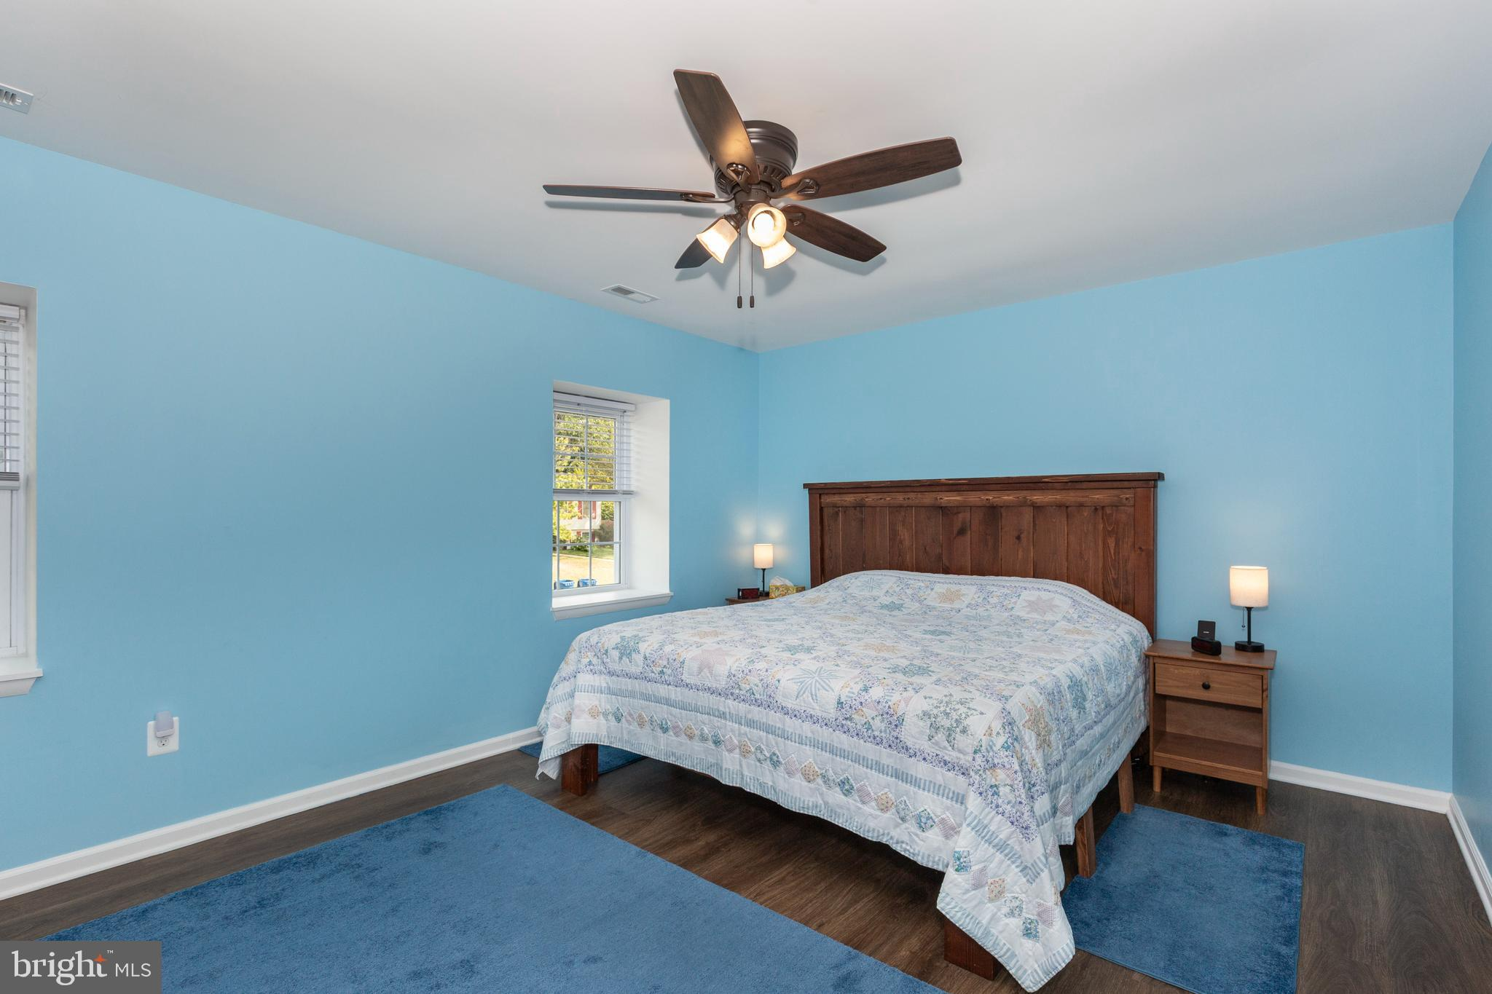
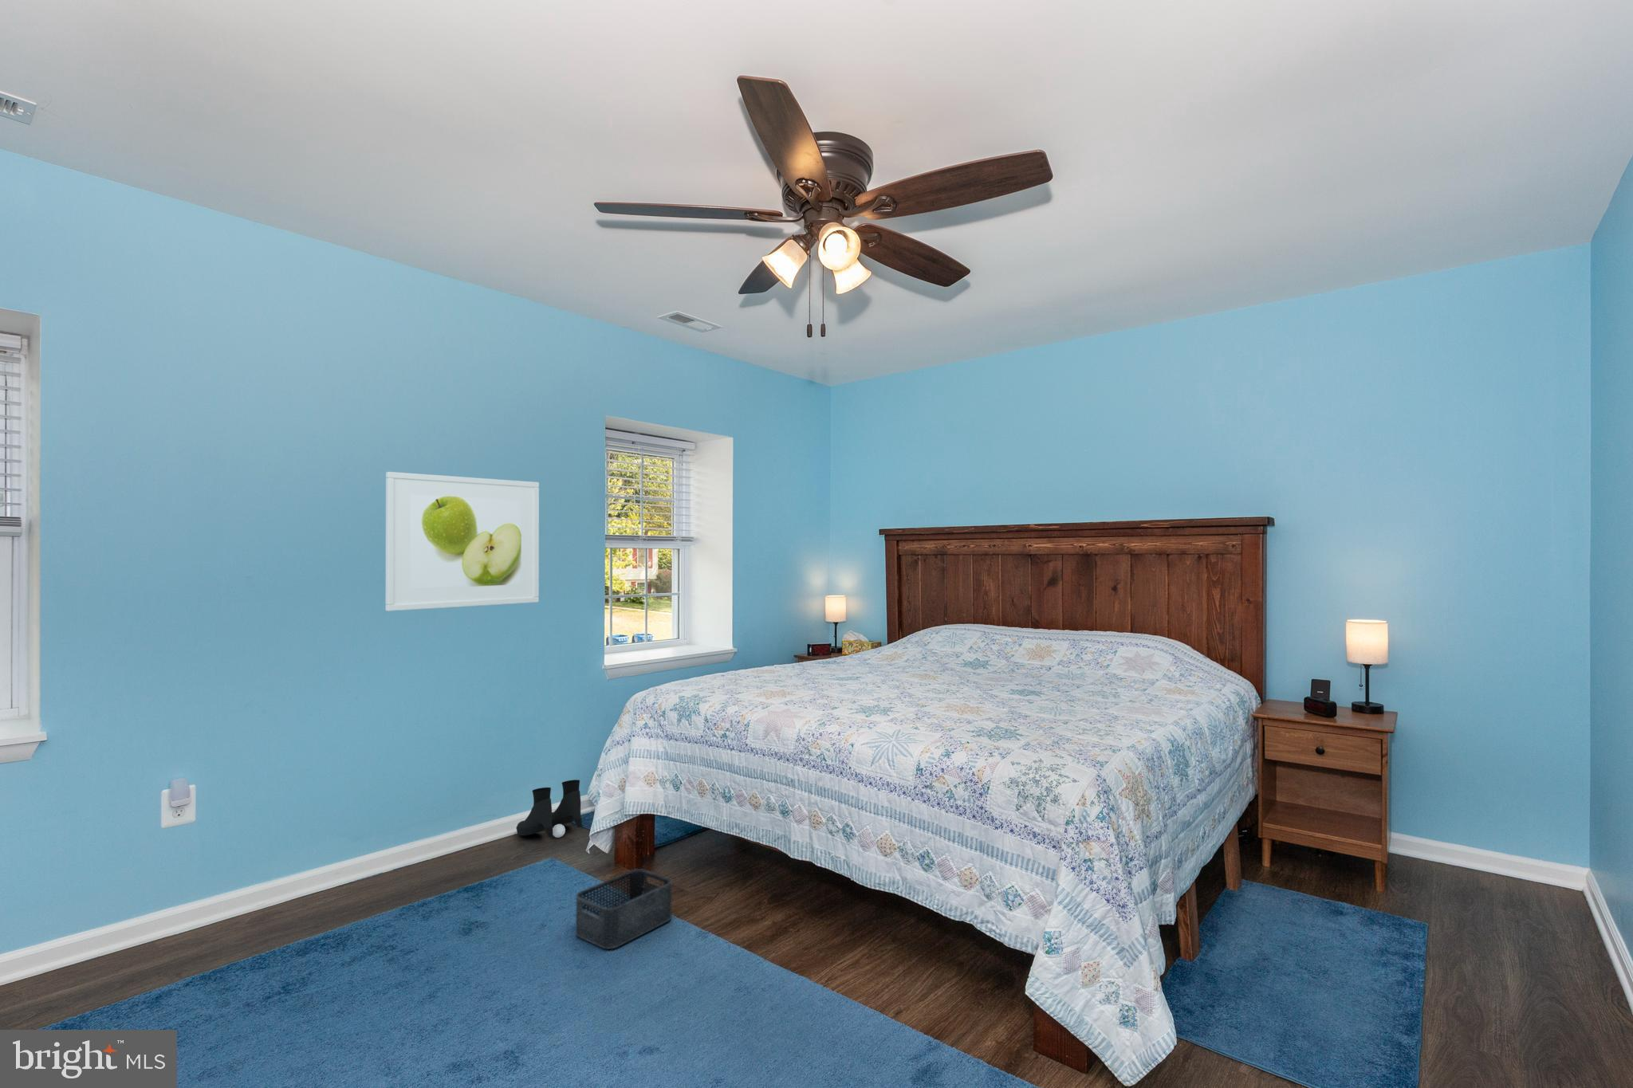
+ storage bin (624, 906)
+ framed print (467, 542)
+ boots (549, 805)
